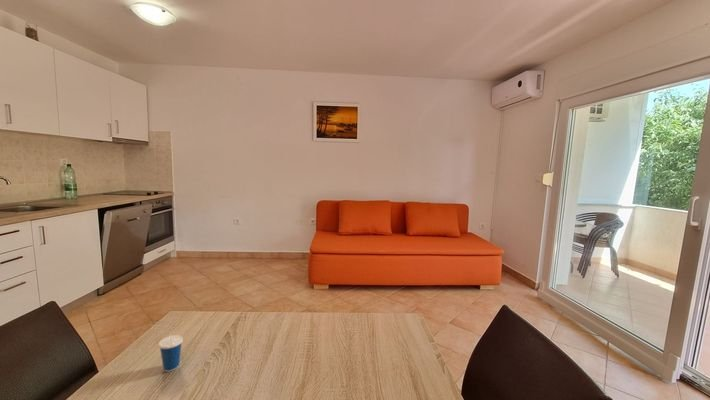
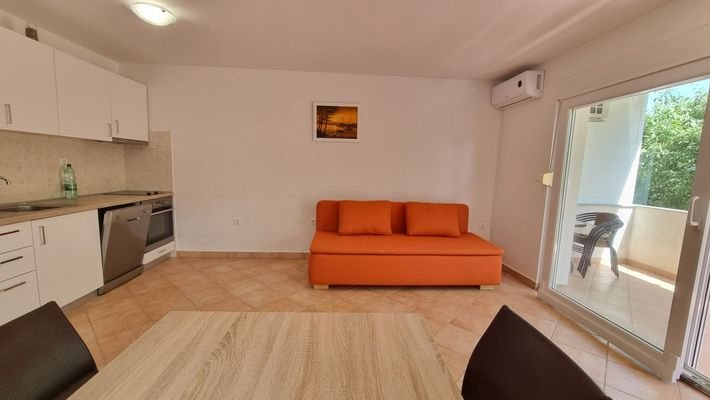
- cup (171, 346)
